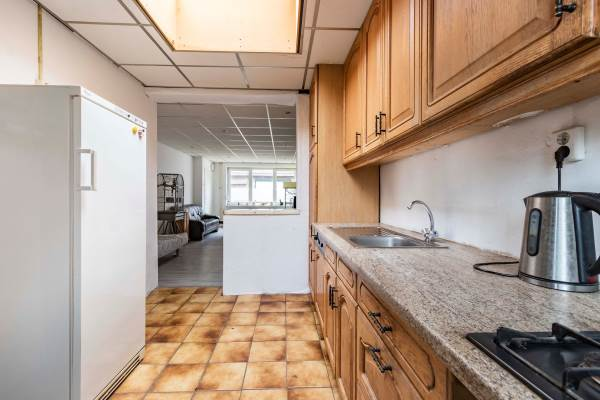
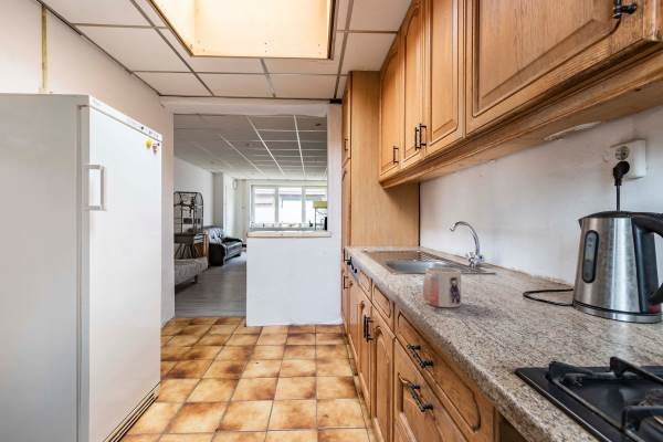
+ mug (439, 286)
